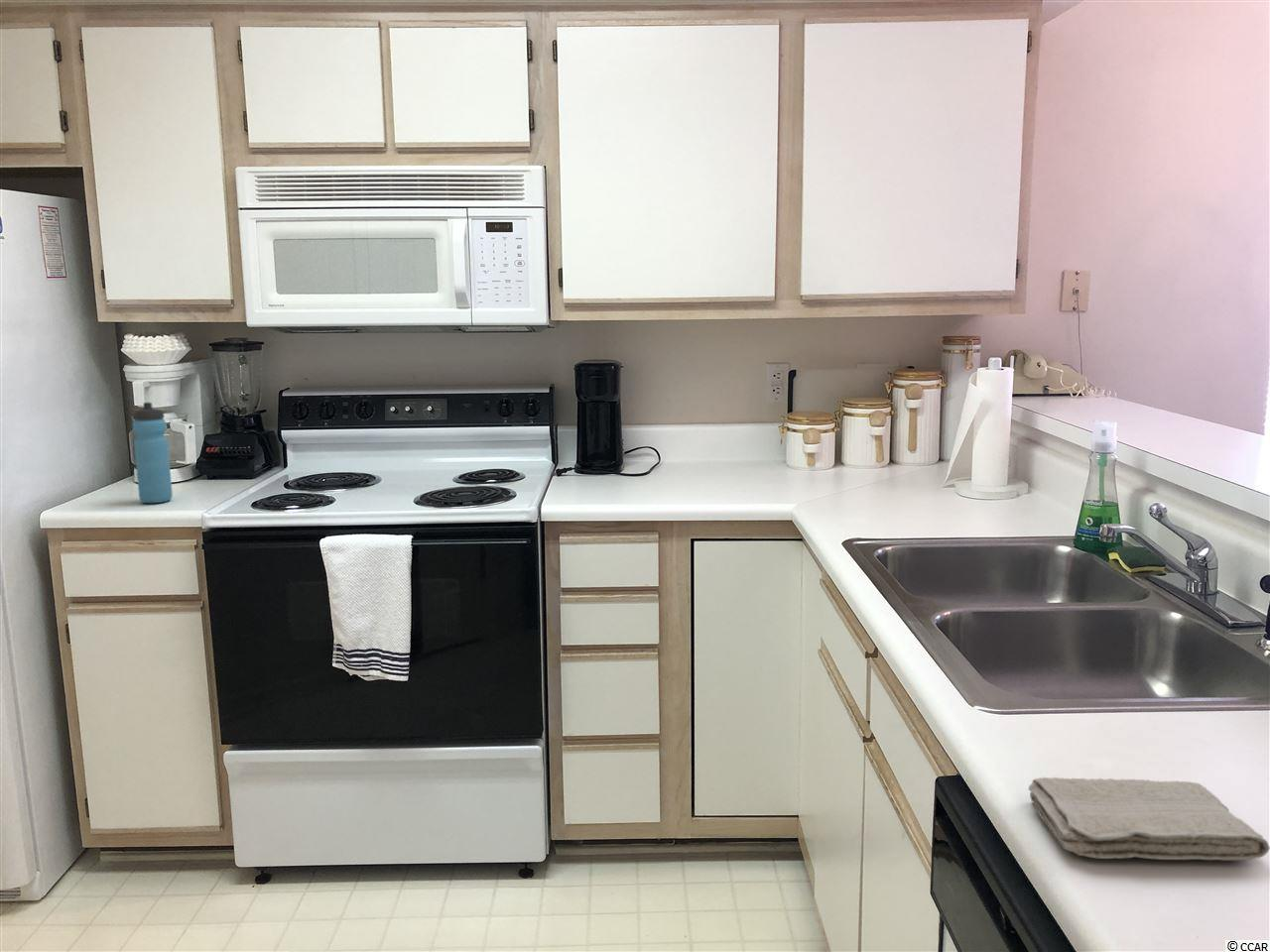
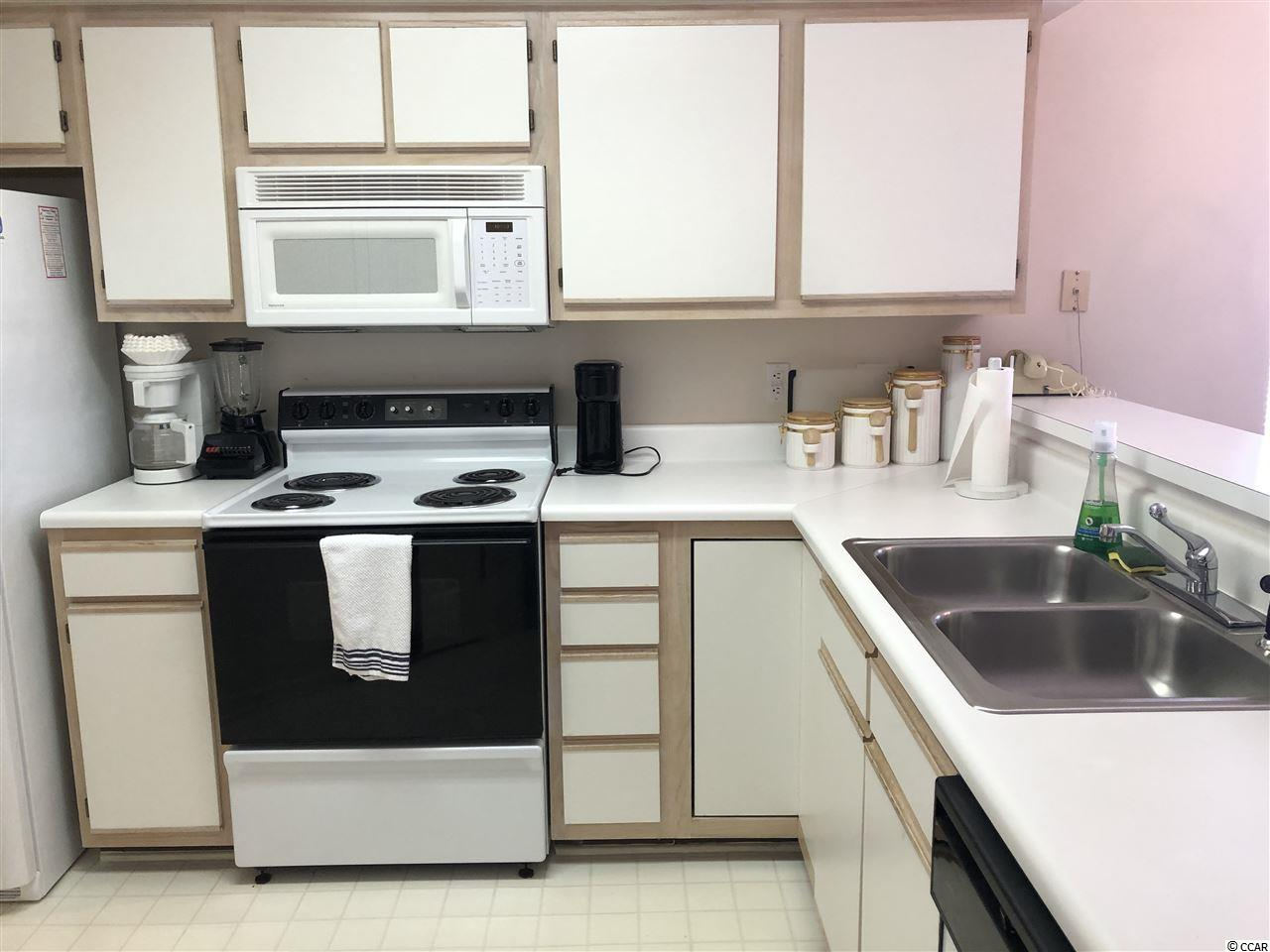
- washcloth (1138, 814)
- water bottle (152, 451)
